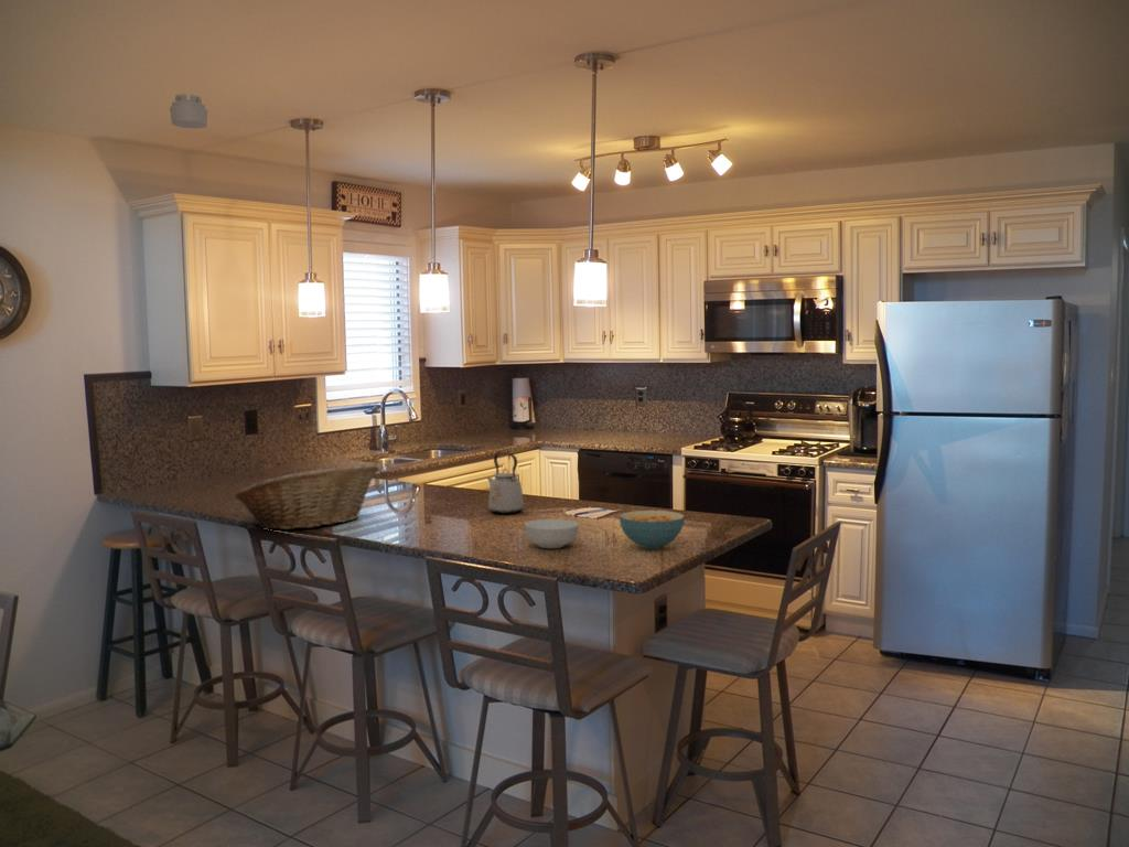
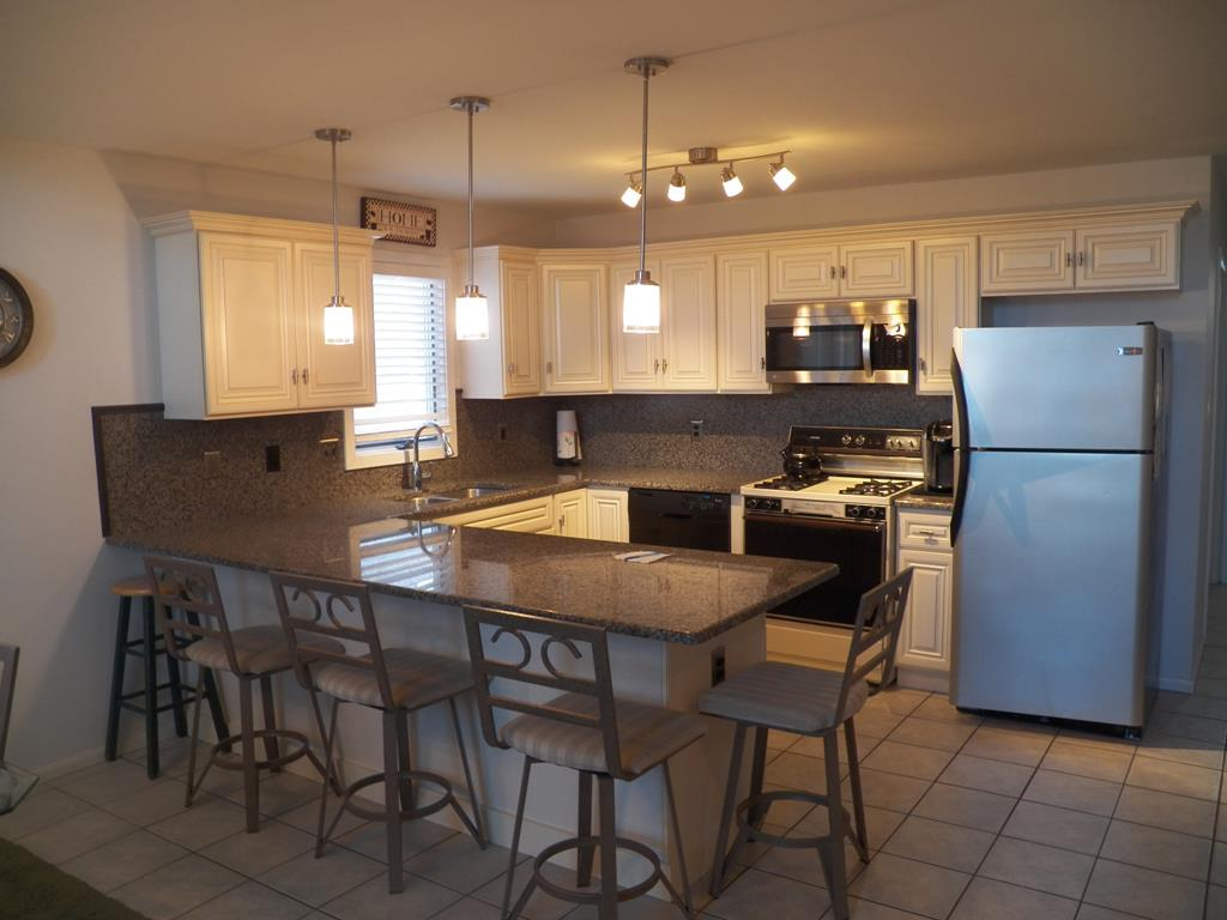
- cereal bowl (551, 534)
- fruit basket (310, 492)
- smoke detector (189, 110)
- kettle (502, 481)
- cereal bowl (652, 532)
